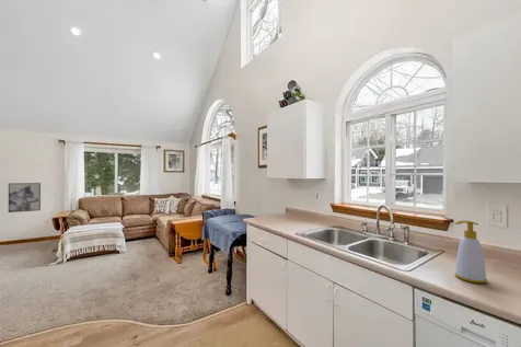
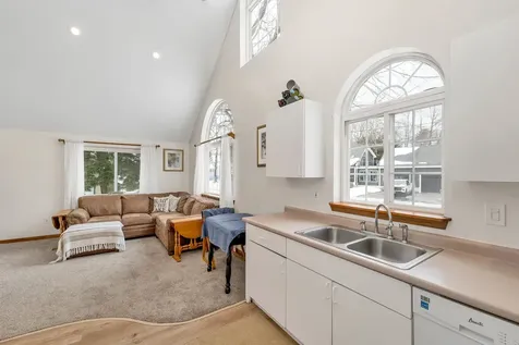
- soap bottle (470, 250)
- wall art (24, 197)
